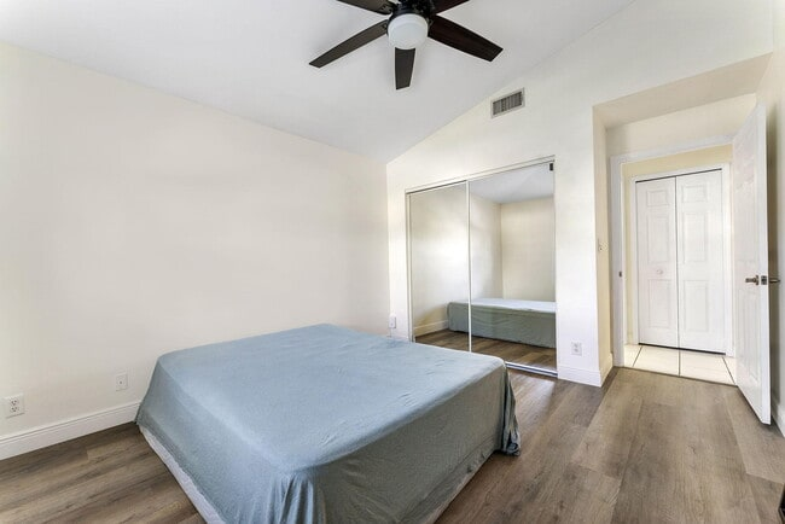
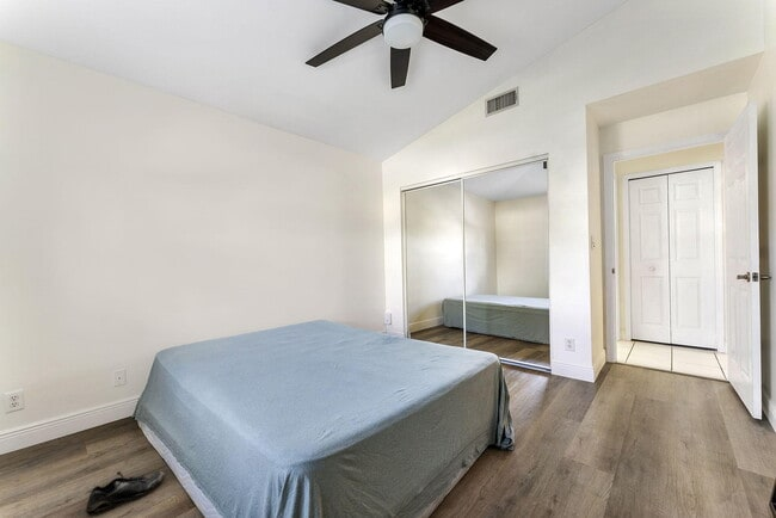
+ shoe (128, 483)
